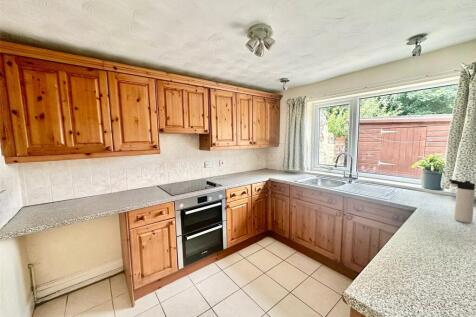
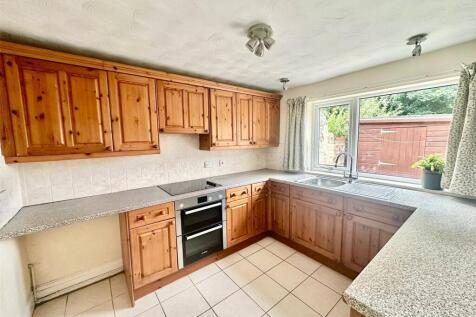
- thermos bottle (460, 200)
